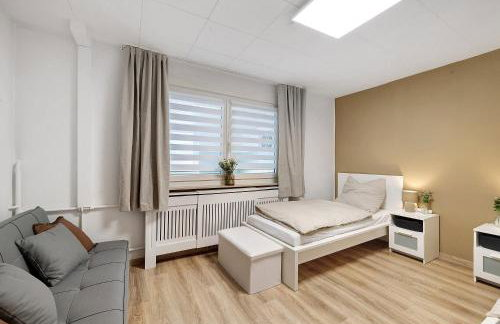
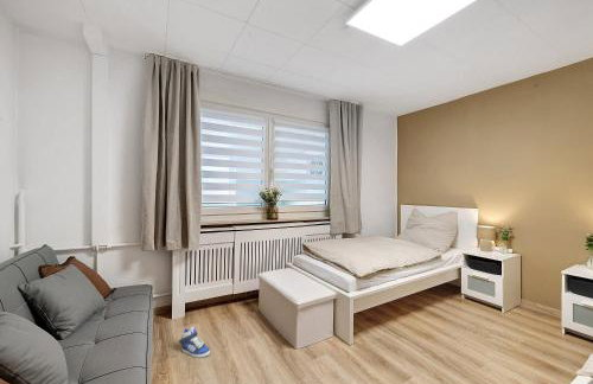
+ sneaker (195, 340)
